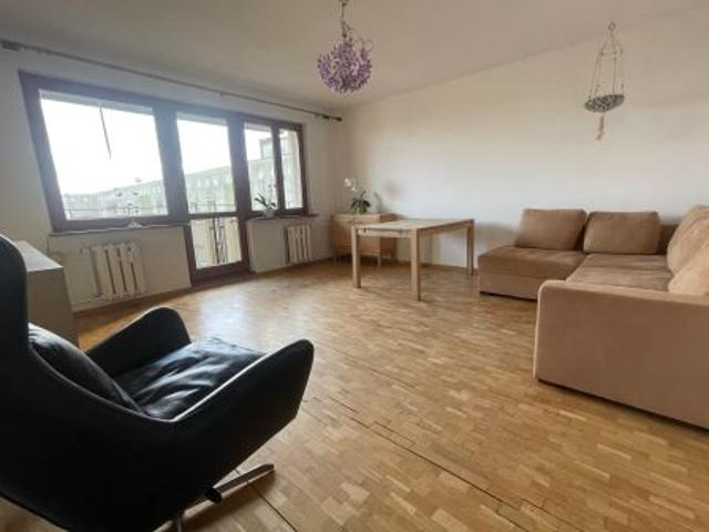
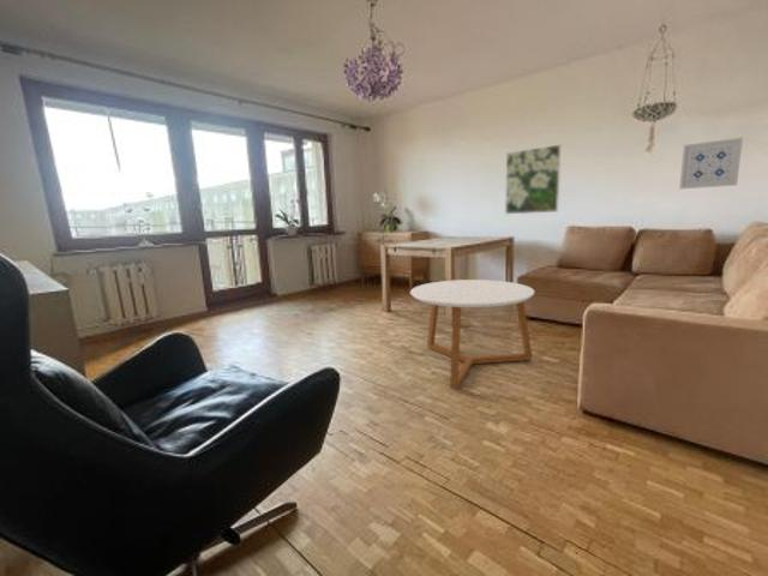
+ coffee table (460, 328)
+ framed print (530, 181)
+ wall art (709, 164)
